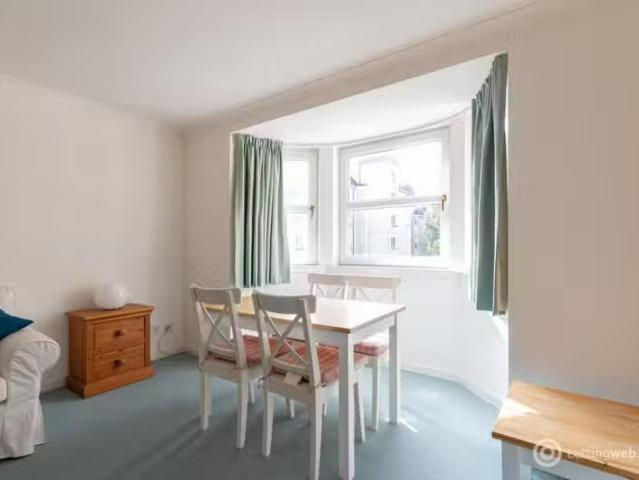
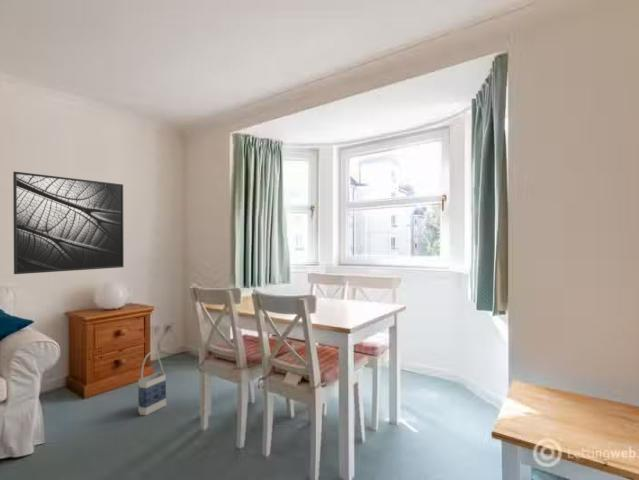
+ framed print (74, 224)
+ bag (152, 380)
